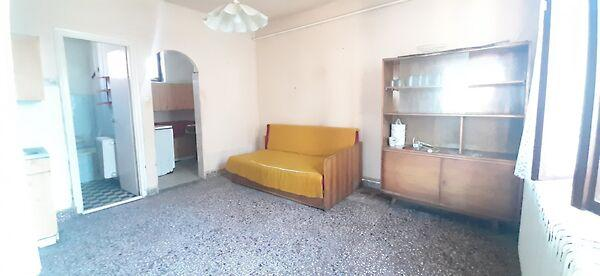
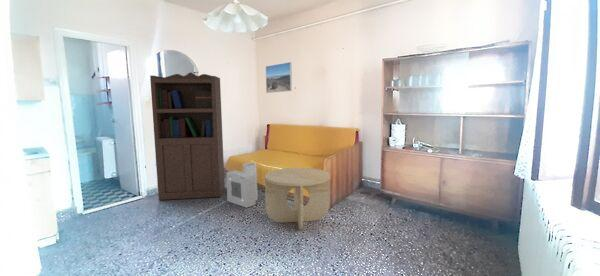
+ air purifier (249, 182)
+ bookcase (190, 133)
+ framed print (278, 78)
+ side table (297, 198)
